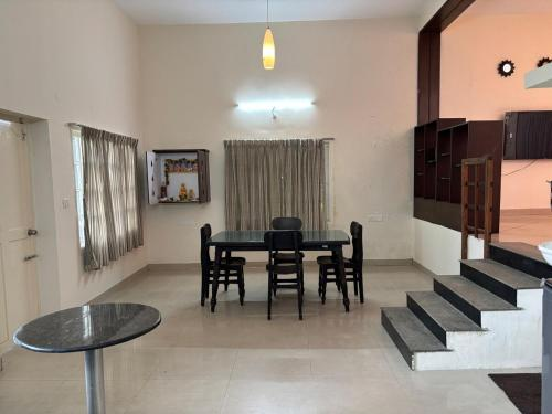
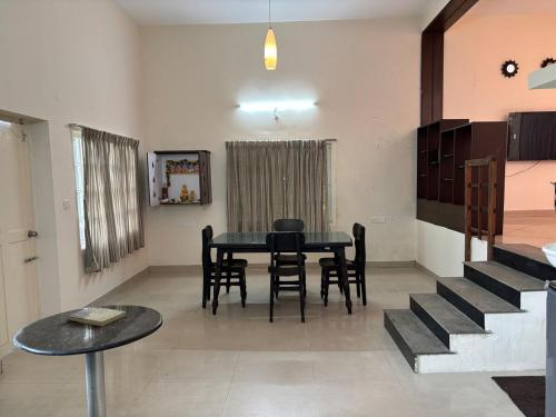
+ book (97, 315)
